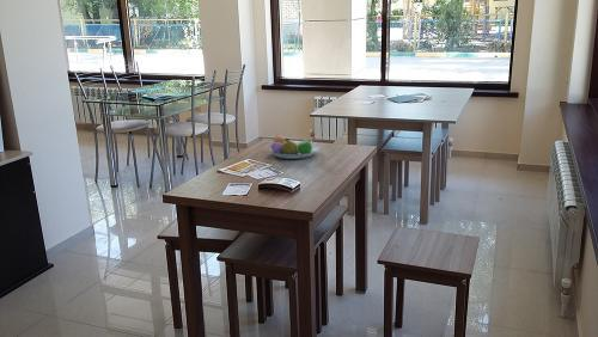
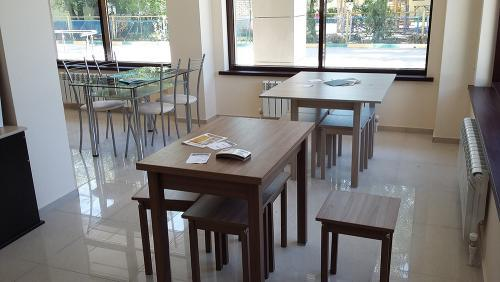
- fruit bowl (294, 145)
